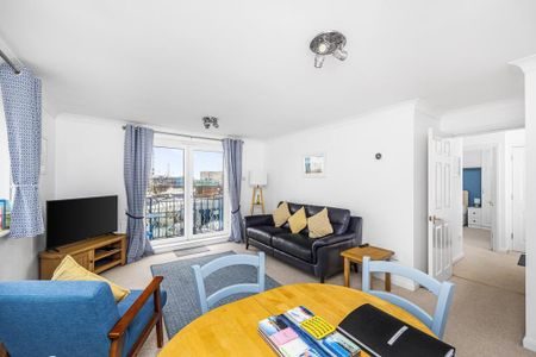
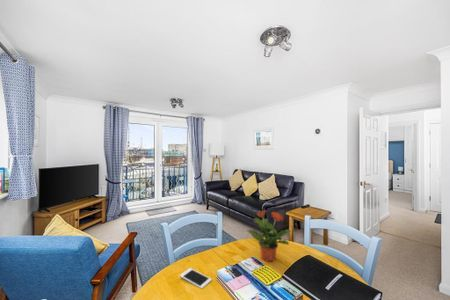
+ cell phone (195, 277)
+ potted plant (268, 233)
